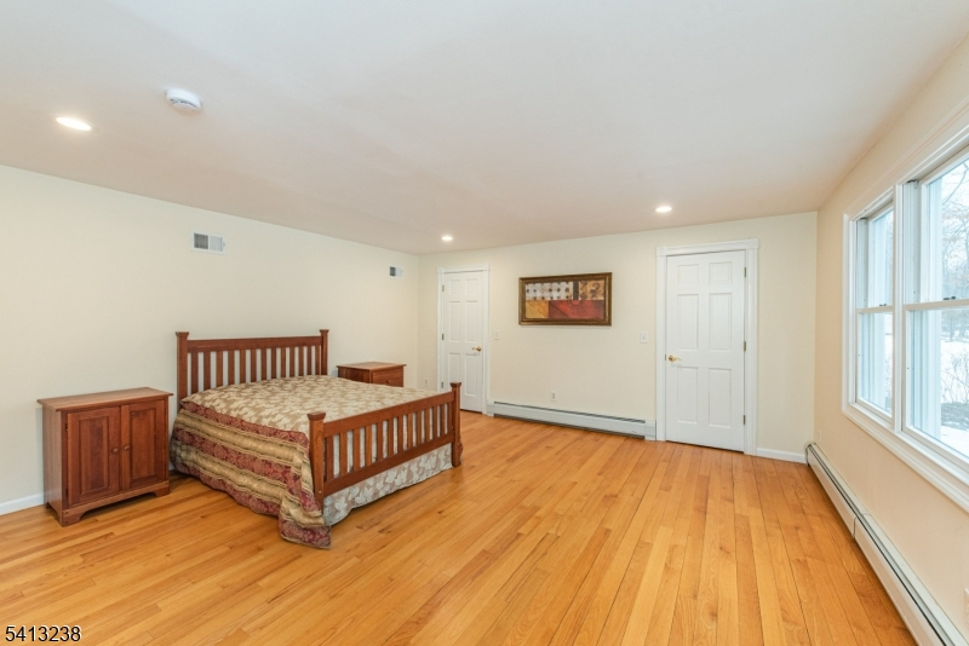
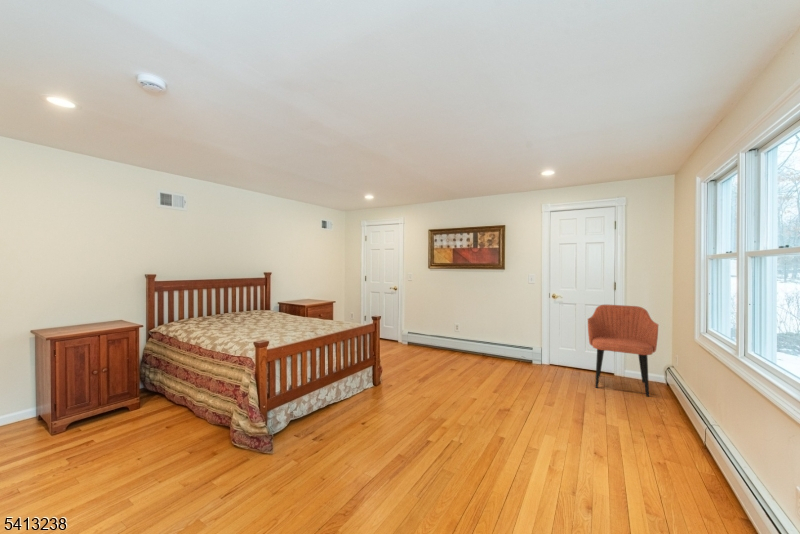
+ armchair (621, 345)
